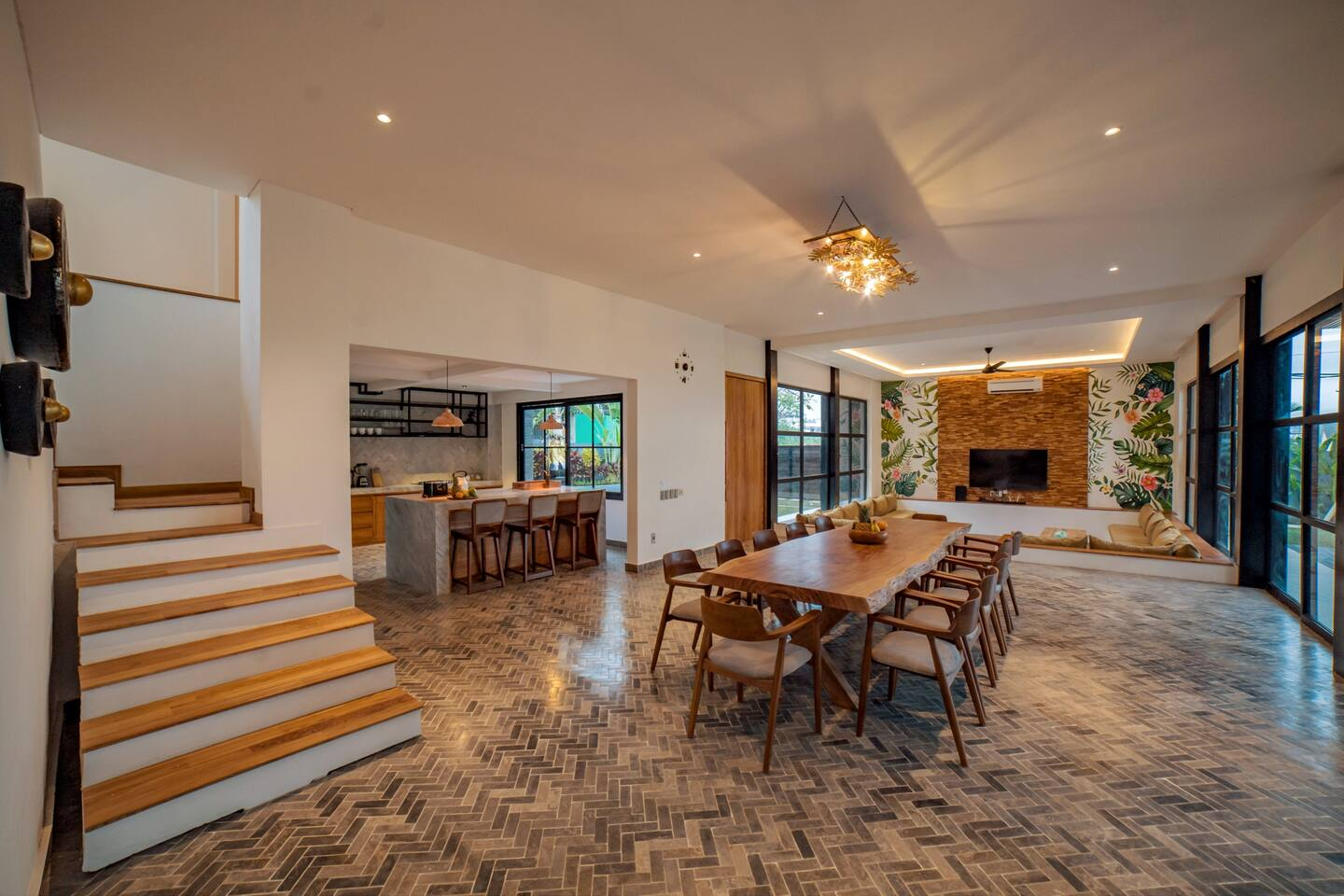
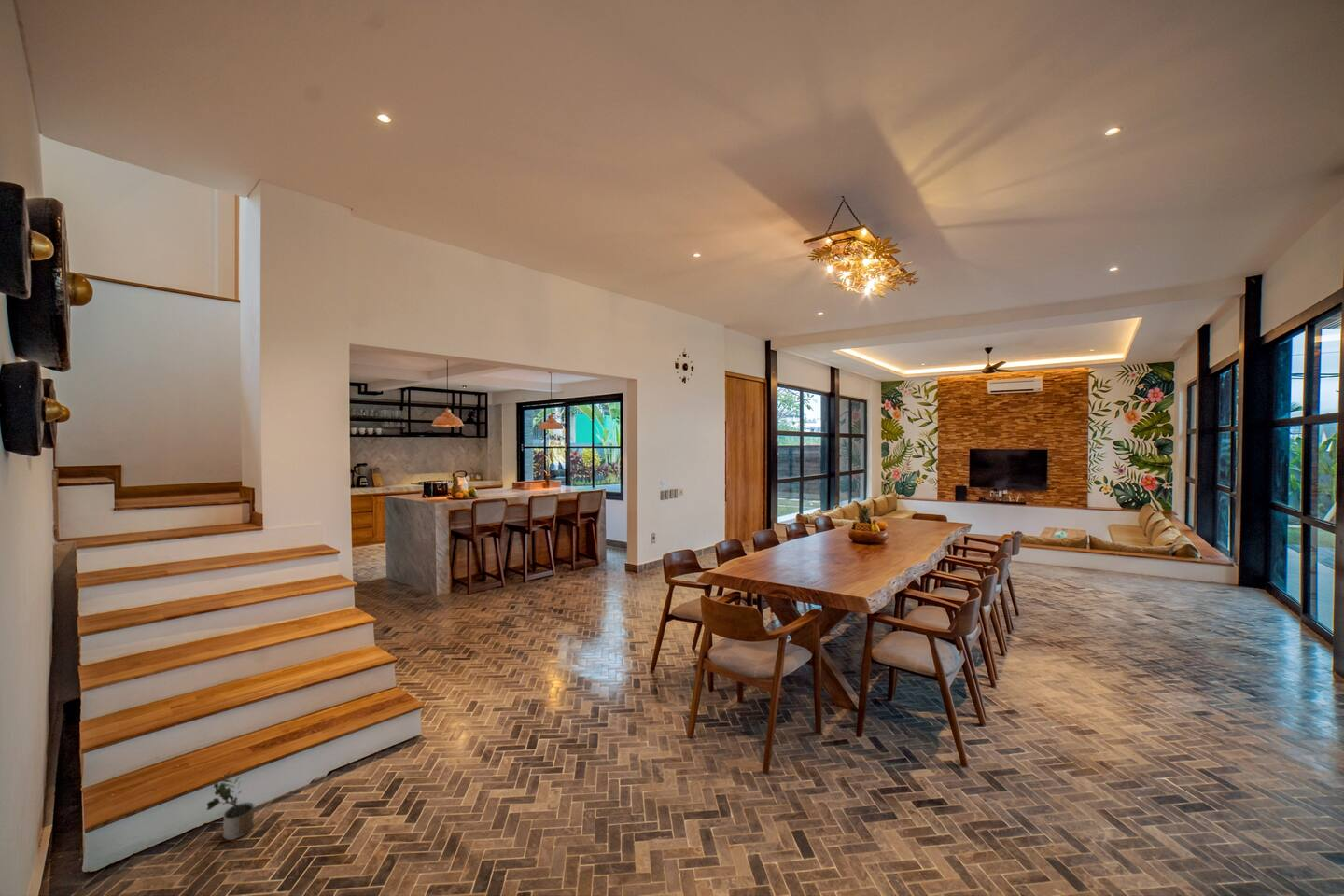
+ potted plant (230, 804)
